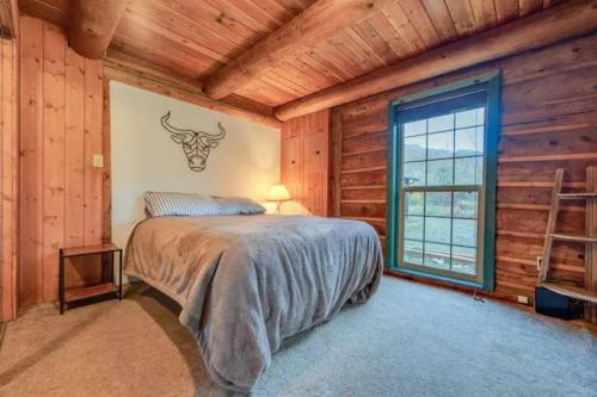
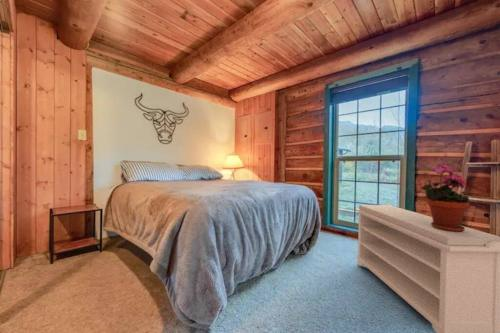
+ bench (410, 254)
+ potted plant (446, 195)
